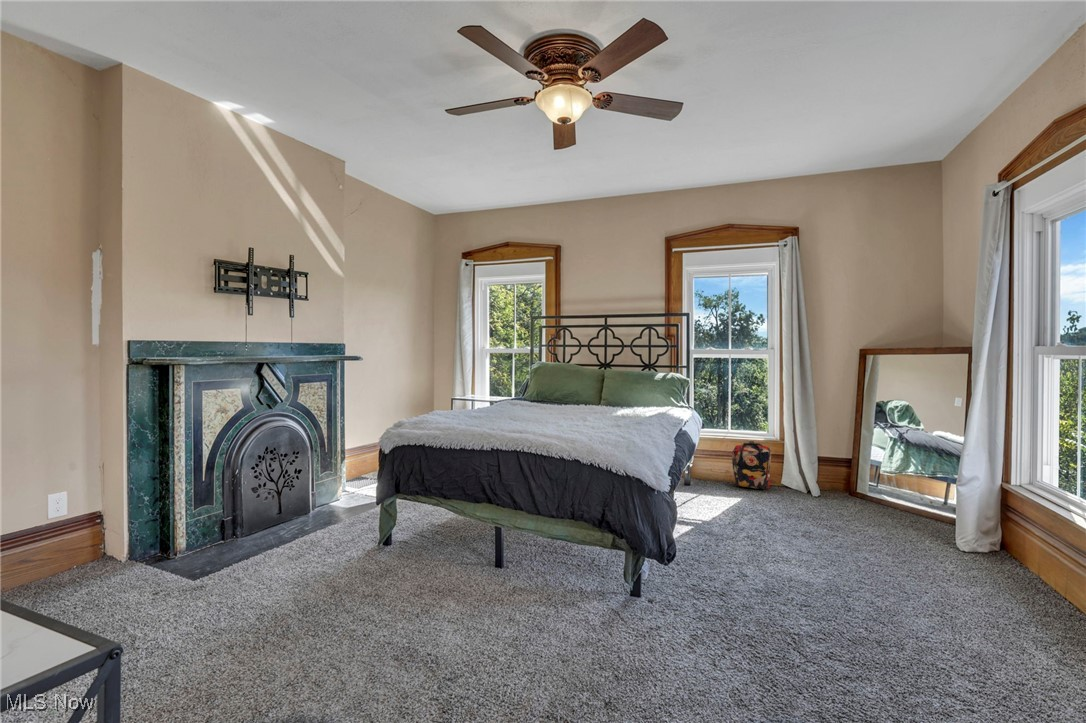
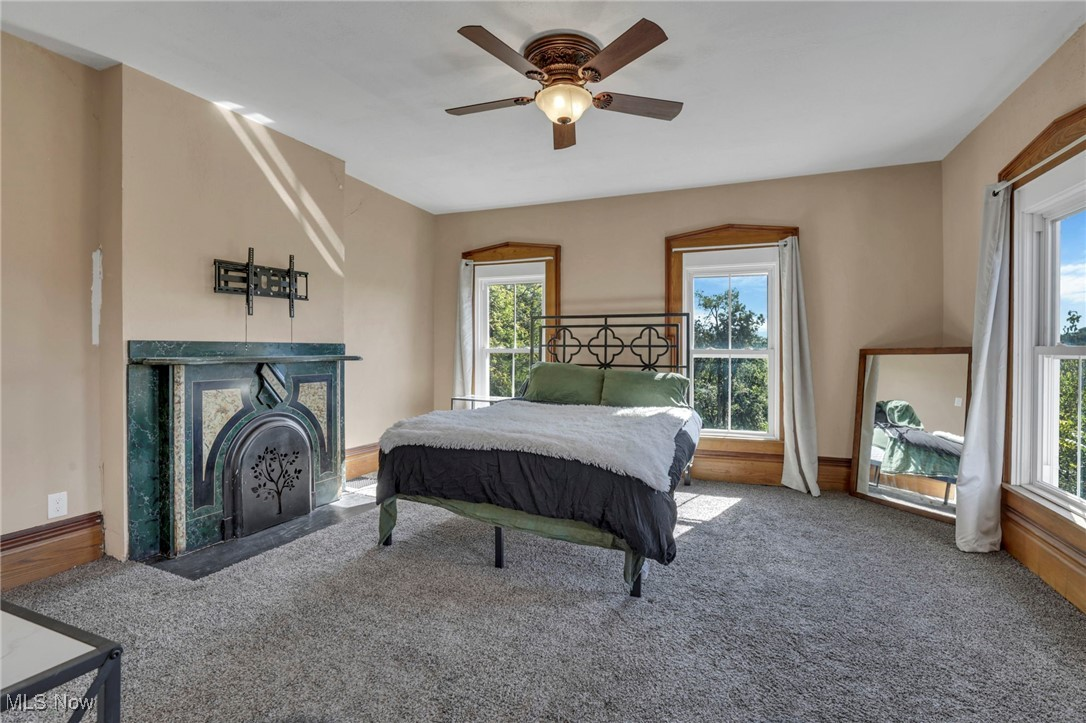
- backpack (751, 463)
